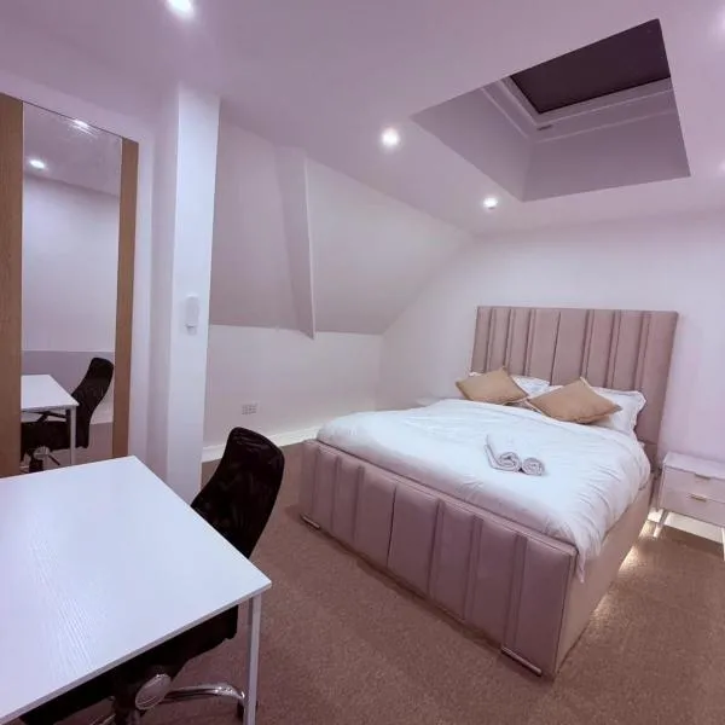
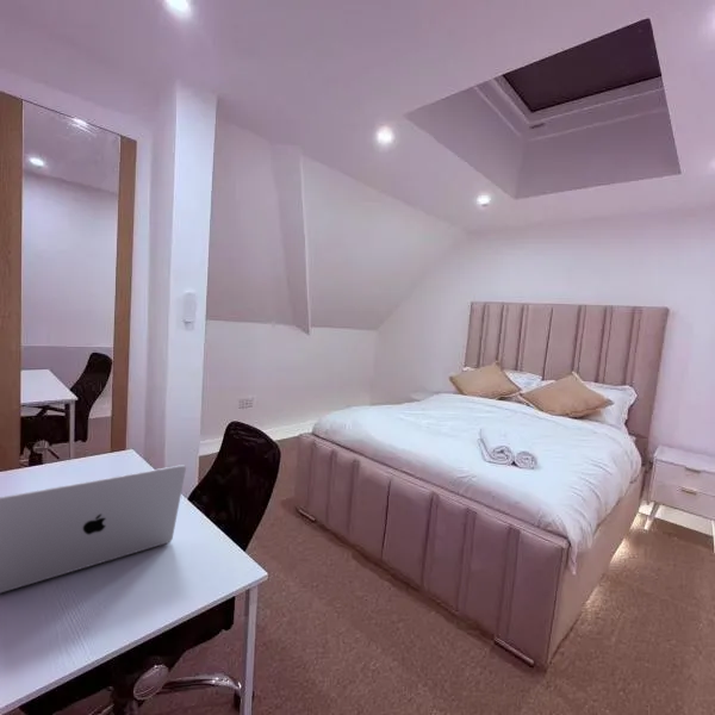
+ laptop (86, 503)
